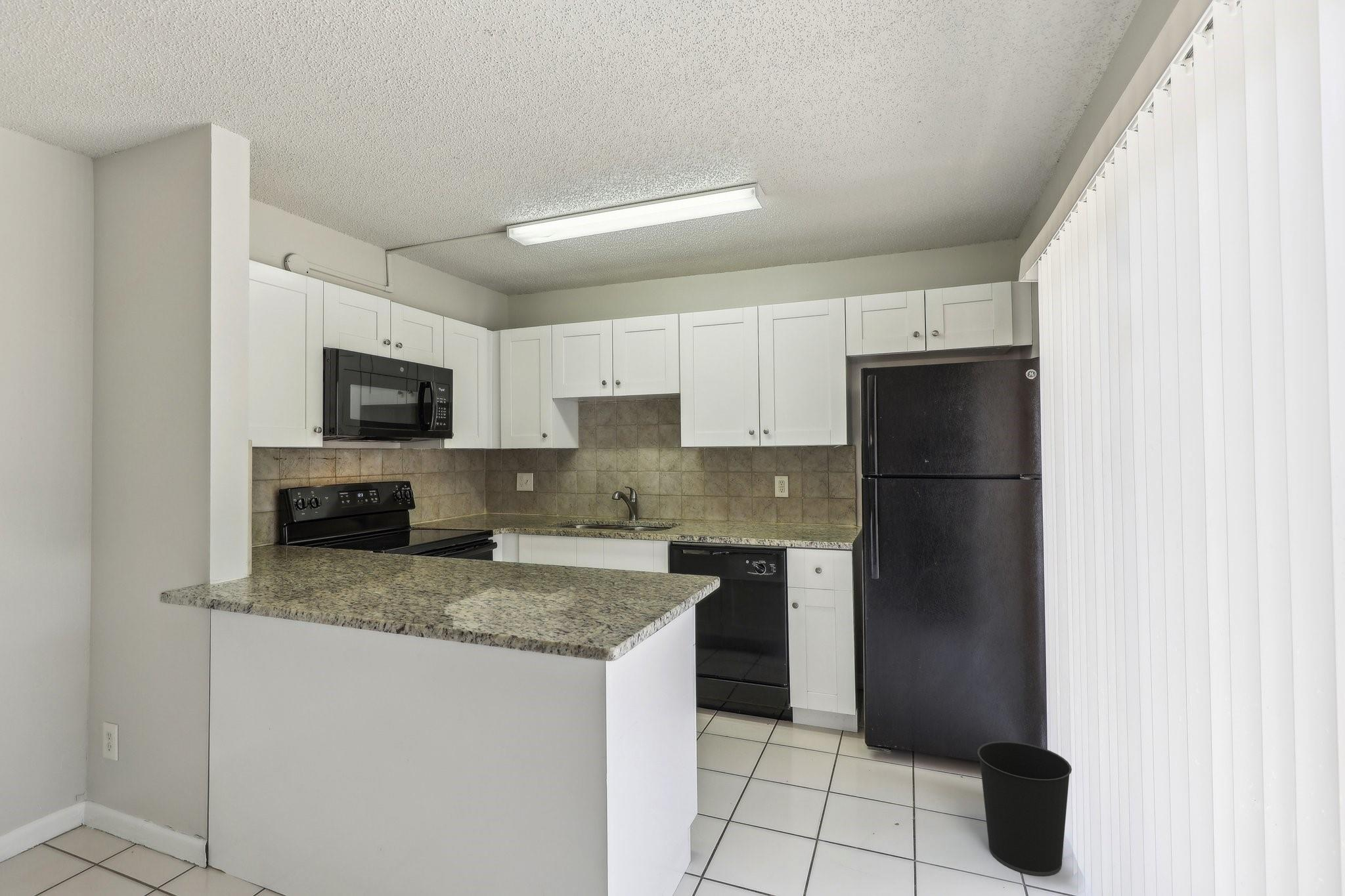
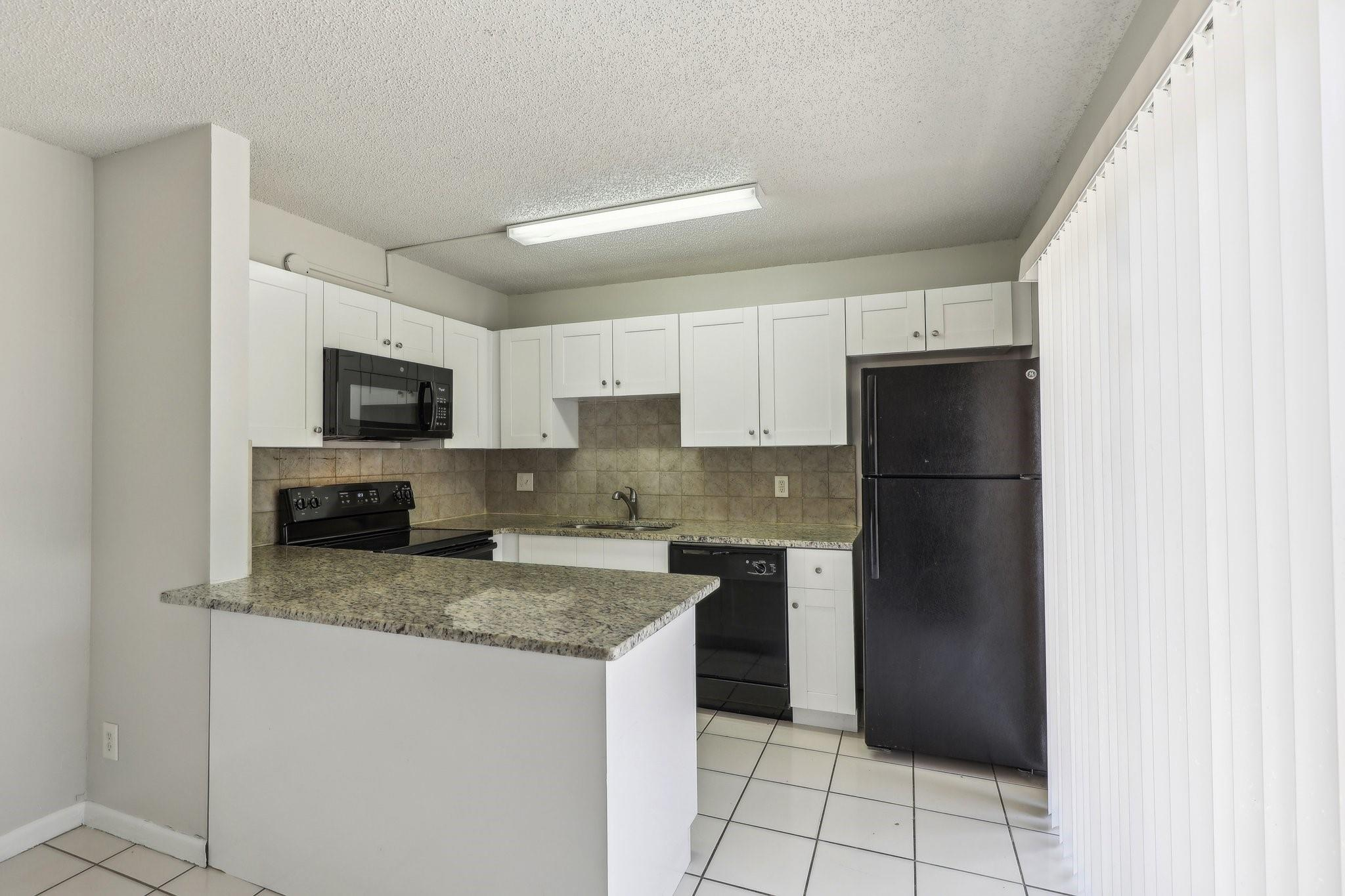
- wastebasket (1024, 807)
